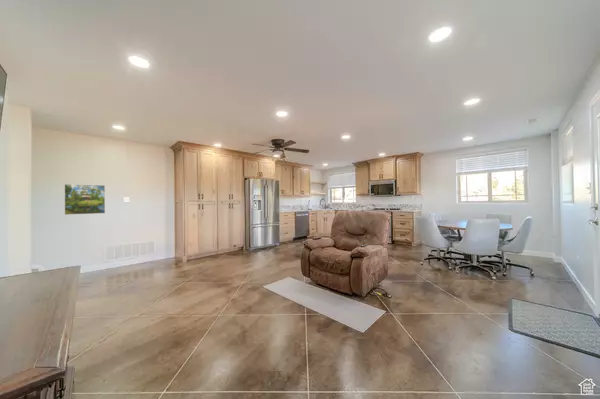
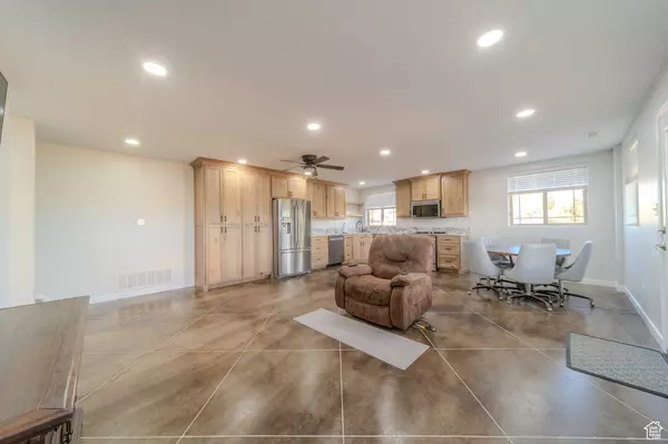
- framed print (85, 199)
